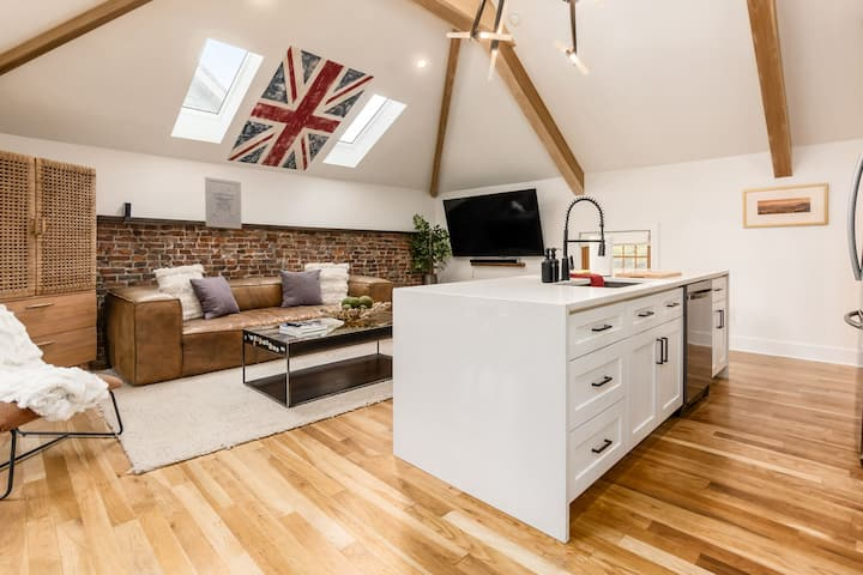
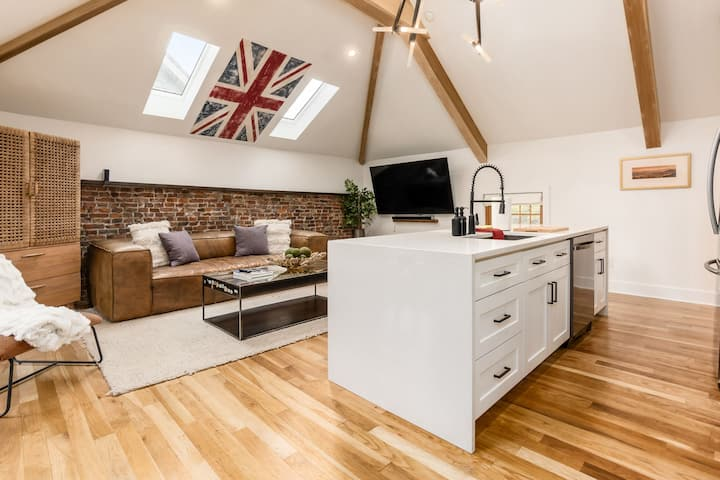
- wall art (223, 204)
